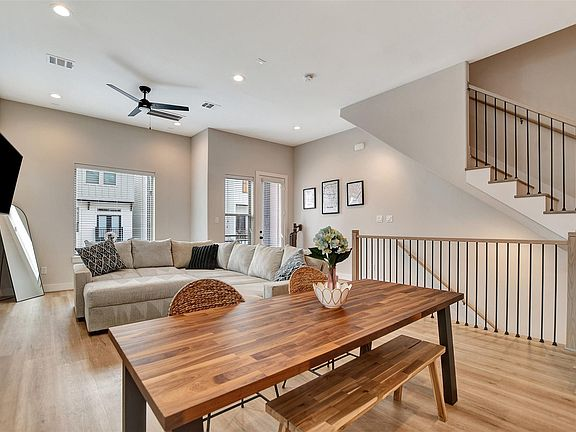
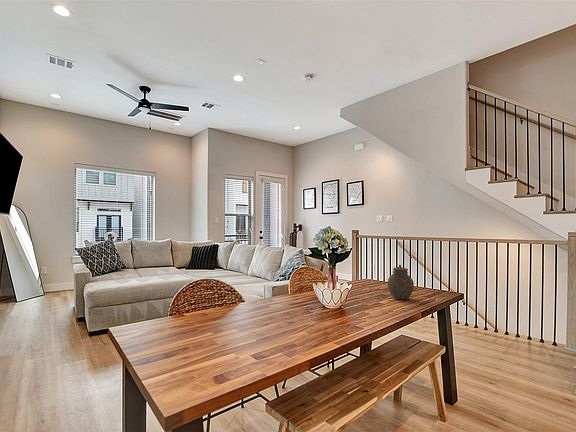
+ jar (400, 281)
